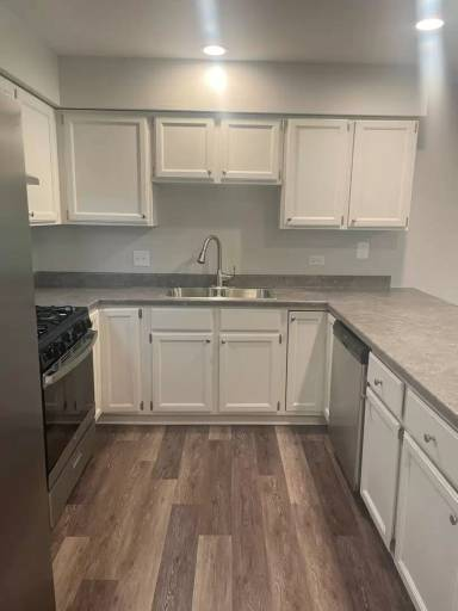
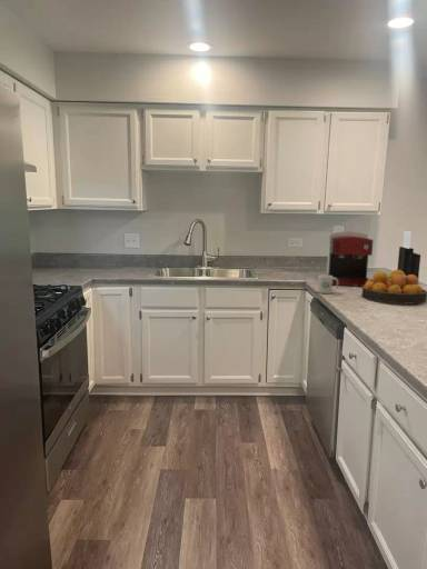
+ coffee maker (349, 258)
+ mug (328, 283)
+ fruit bowl (394, 284)
+ knife block (410, 256)
